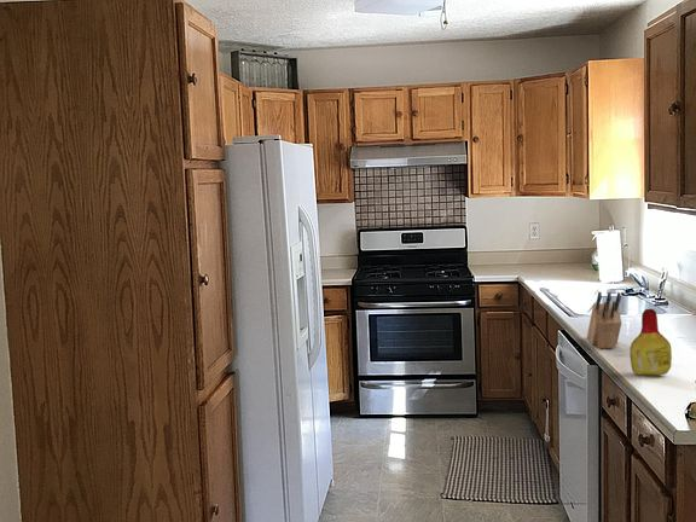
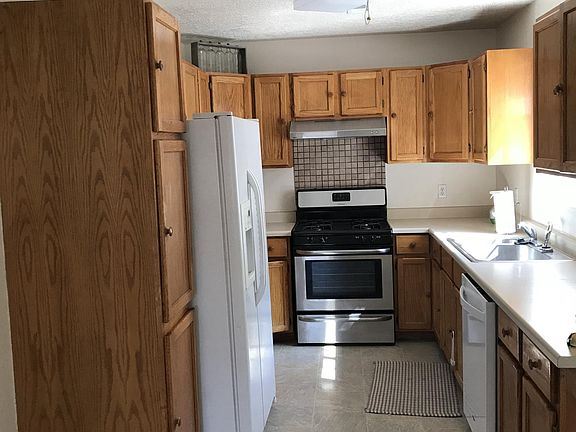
- bottle (650, 341)
- knife block (604, 317)
